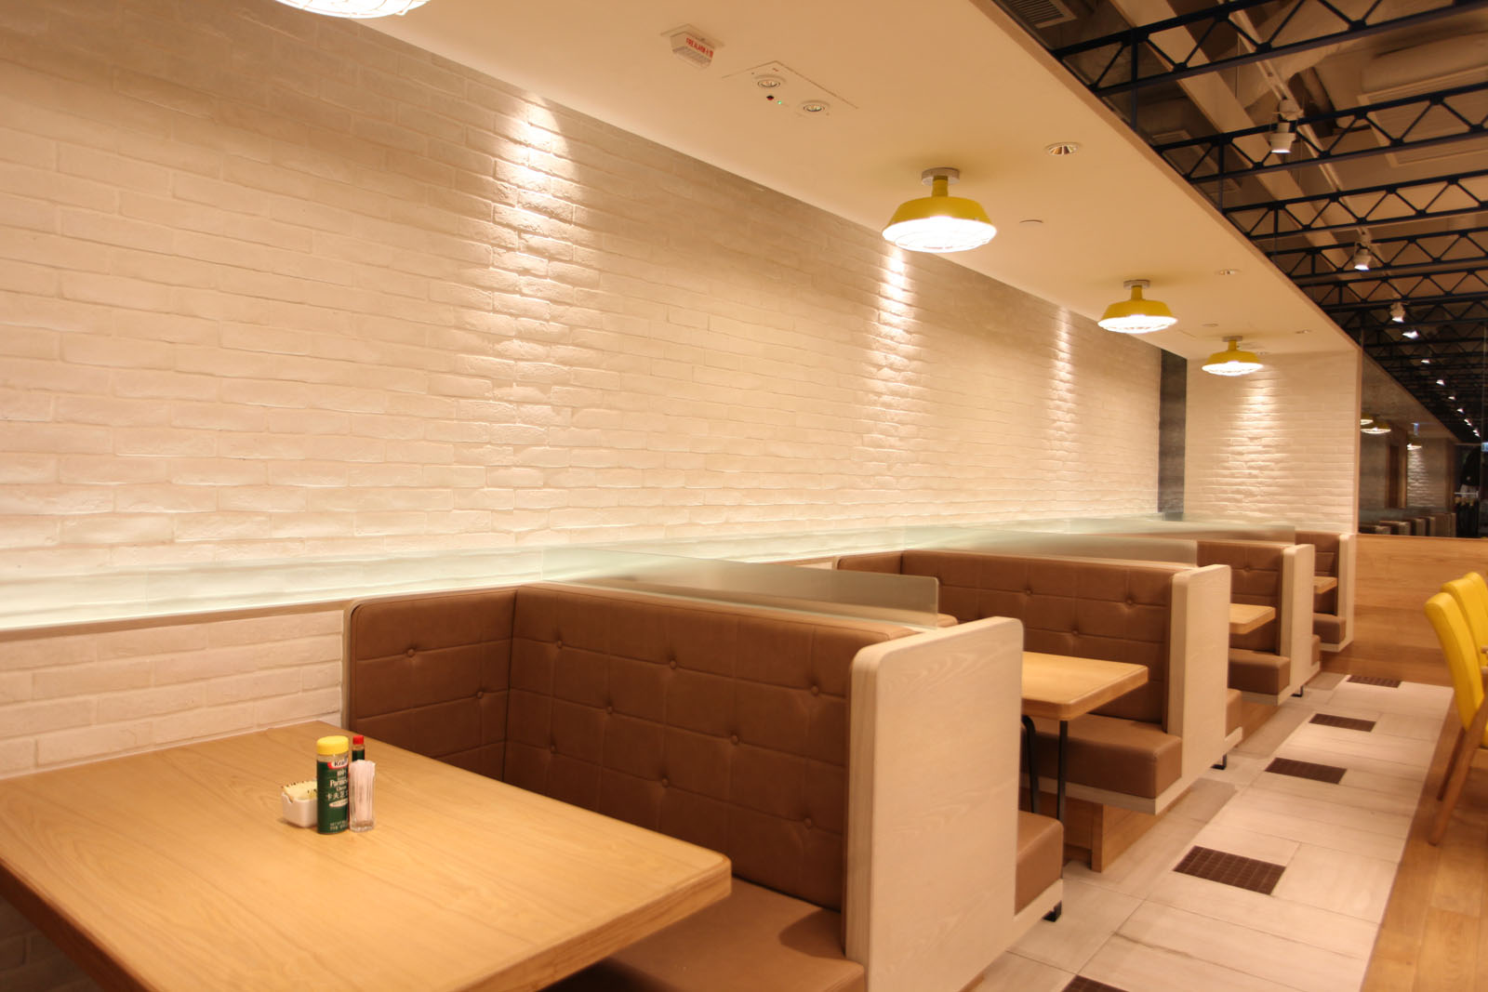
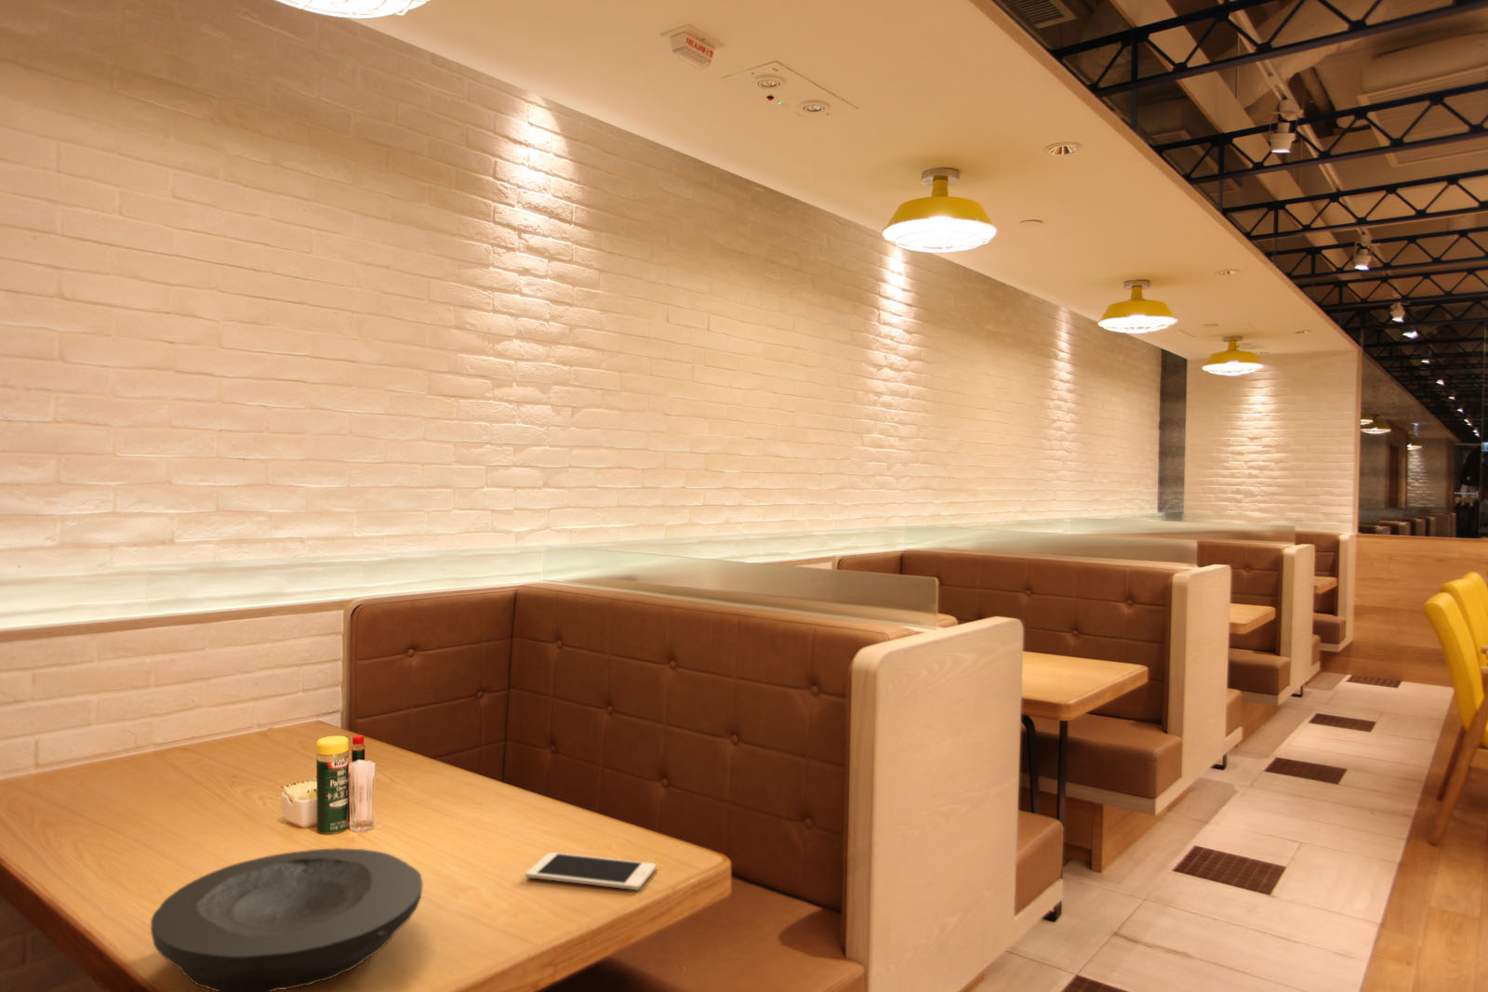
+ plate (293, 923)
+ cell phone (591, 870)
